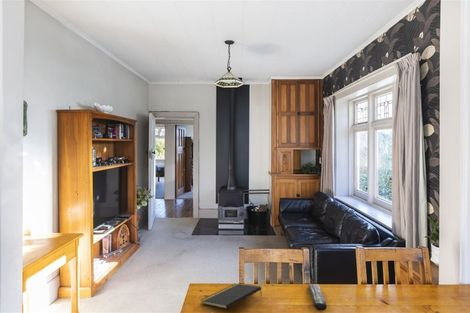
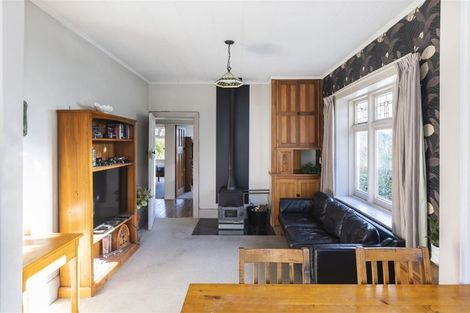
- remote control (316, 295)
- notepad (231, 294)
